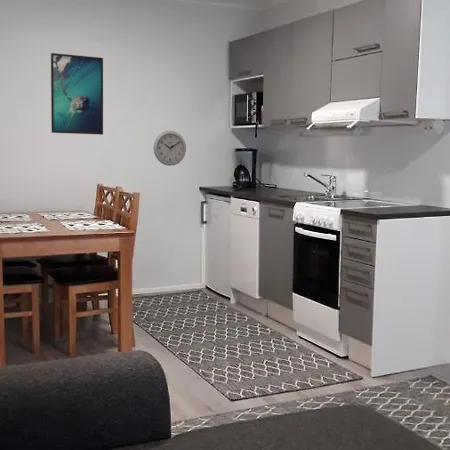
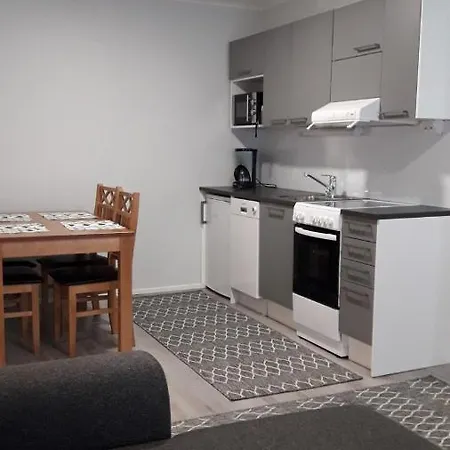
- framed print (77, 94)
- wall clock (170, 148)
